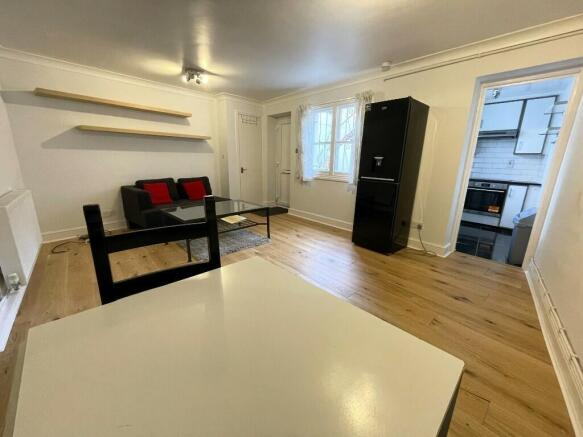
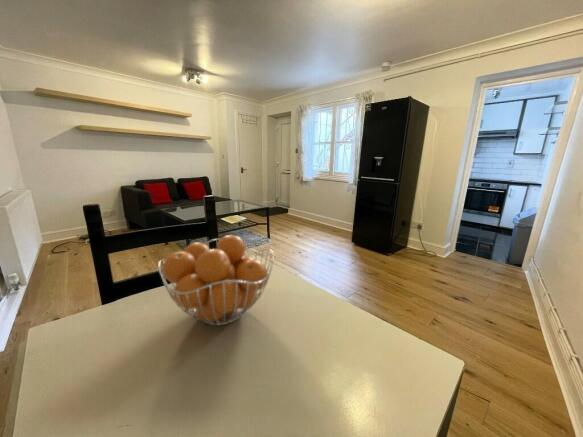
+ fruit basket (220, 277)
